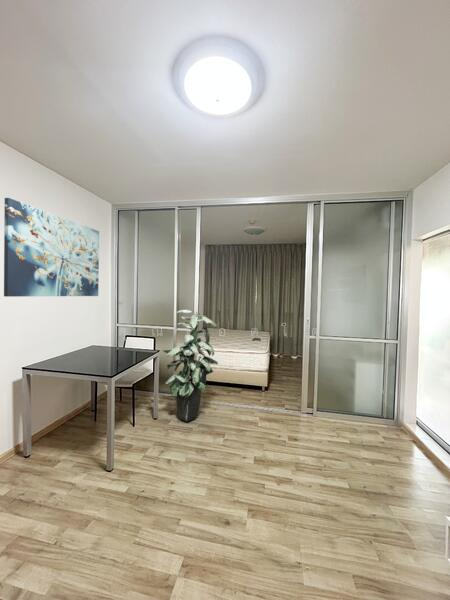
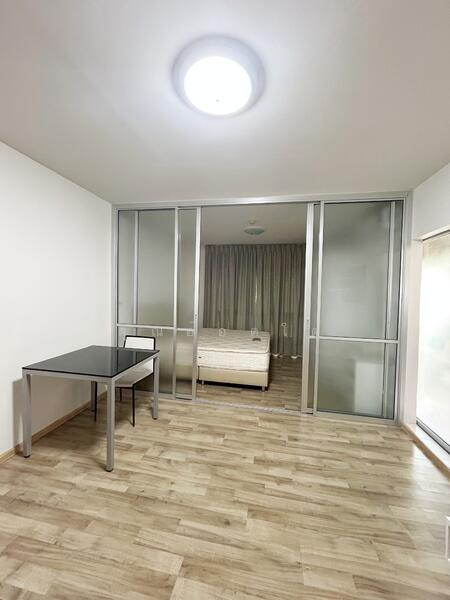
- wall art (61, 257)
- indoor plant (189, 363)
